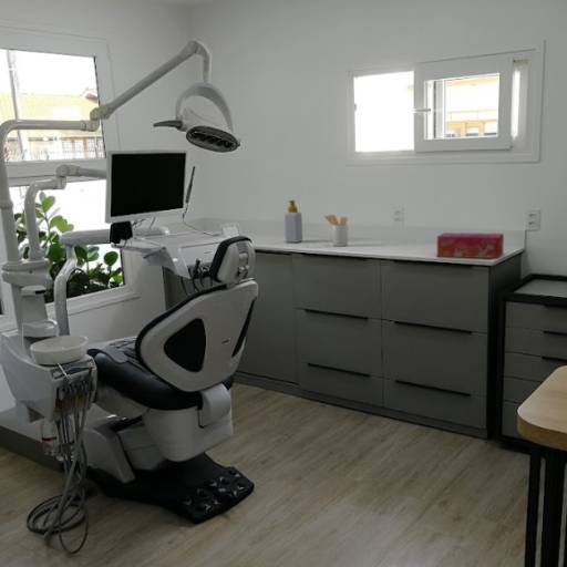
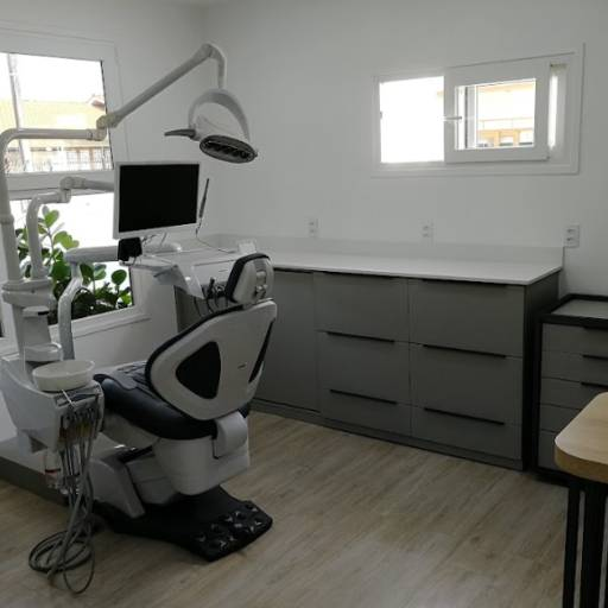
- soap bottle (292, 220)
- utensil holder (337, 229)
- tissue box (470, 245)
